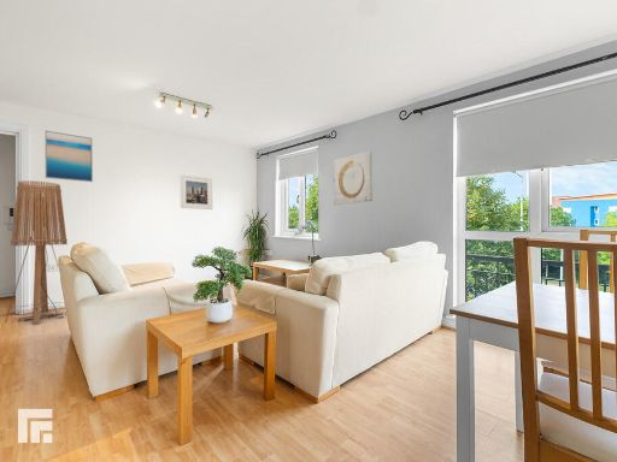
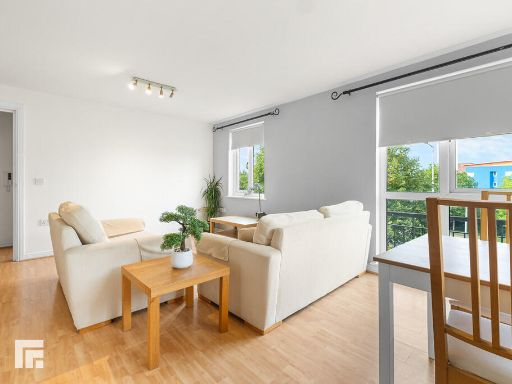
- wall art (351, 179)
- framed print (196, 192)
- wall art (69, 156)
- floor lamp (40, 250)
